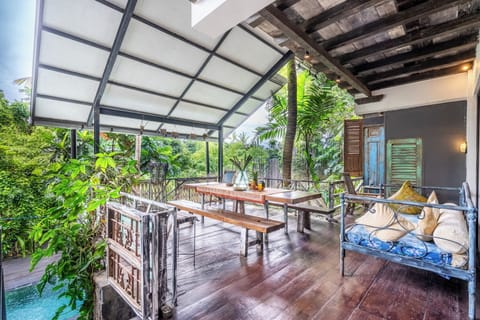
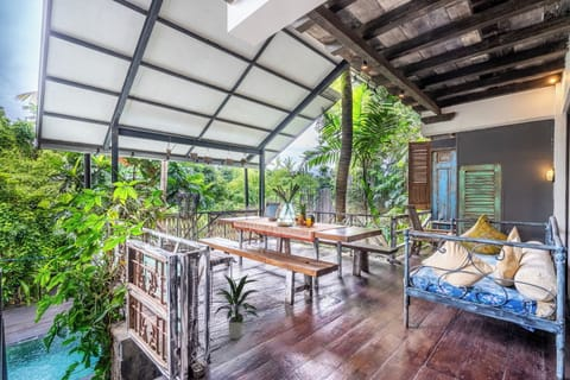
+ indoor plant (238, 304)
